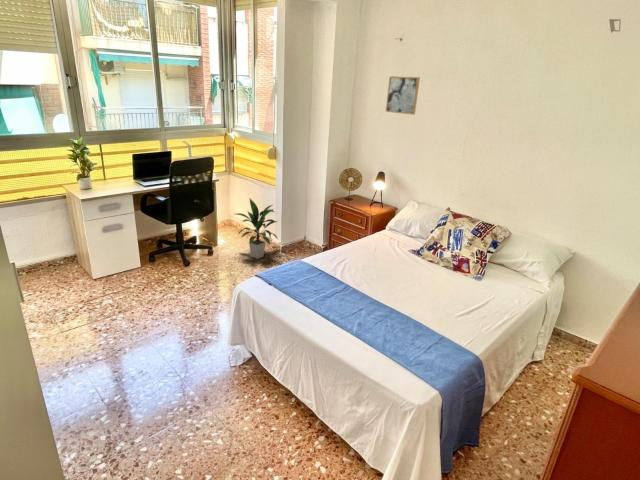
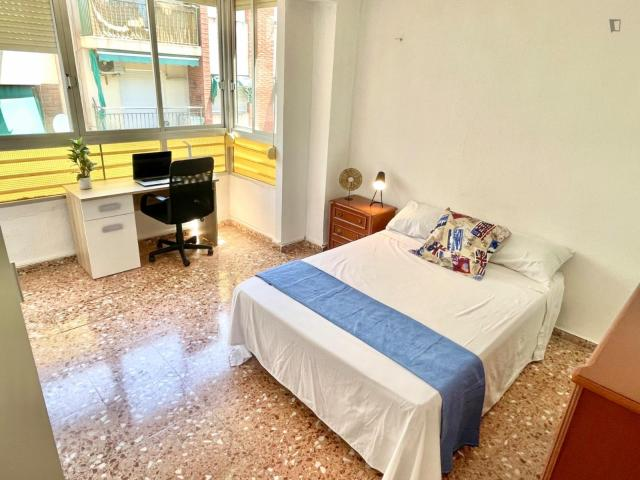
- indoor plant (259, 228)
- wall art (402, 95)
